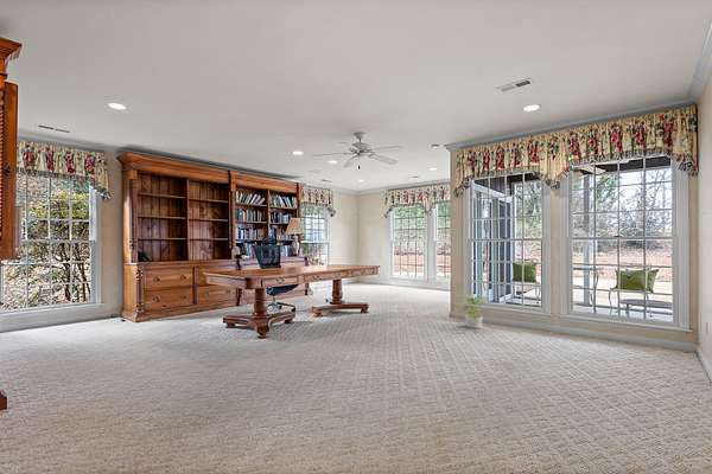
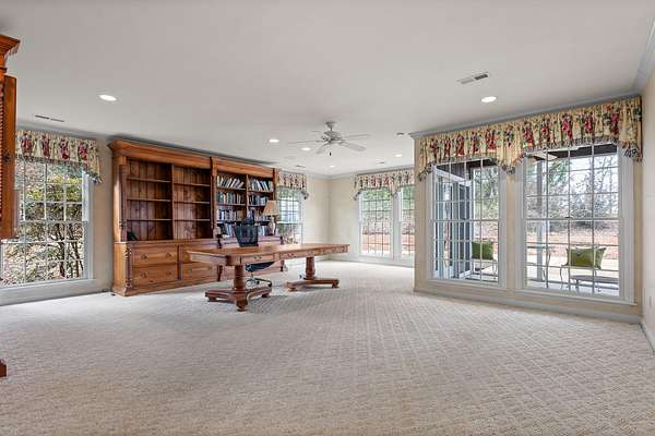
- potted plant (473, 310)
